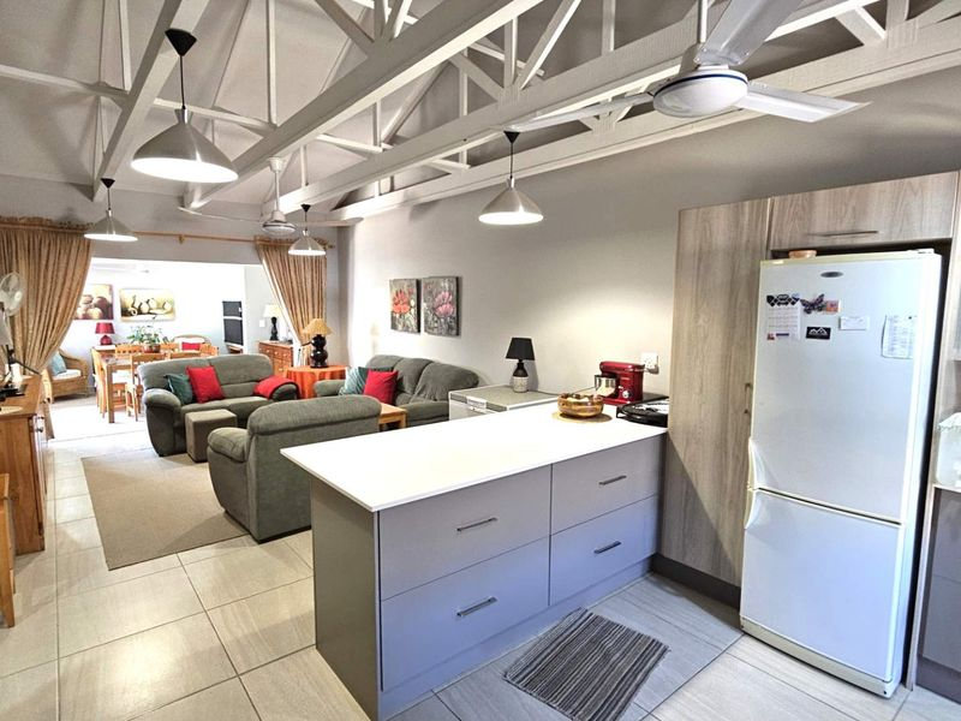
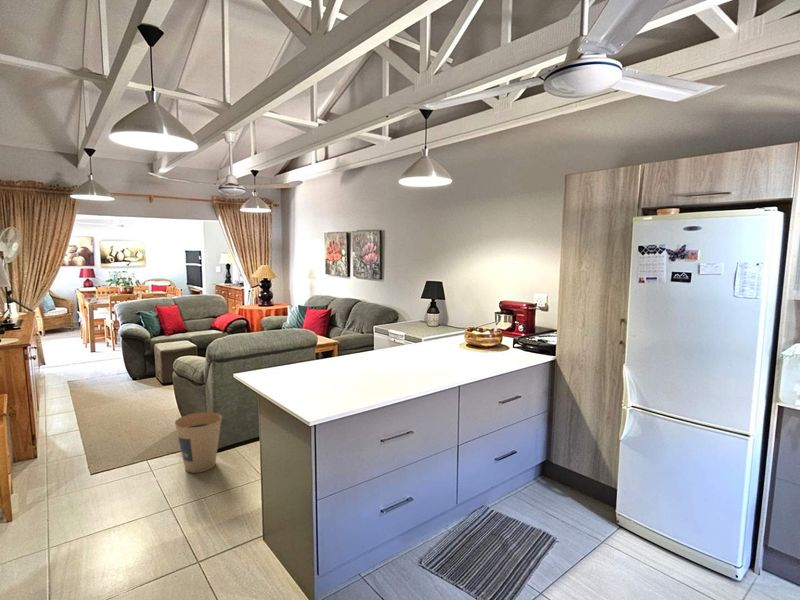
+ trash can (199, 442)
